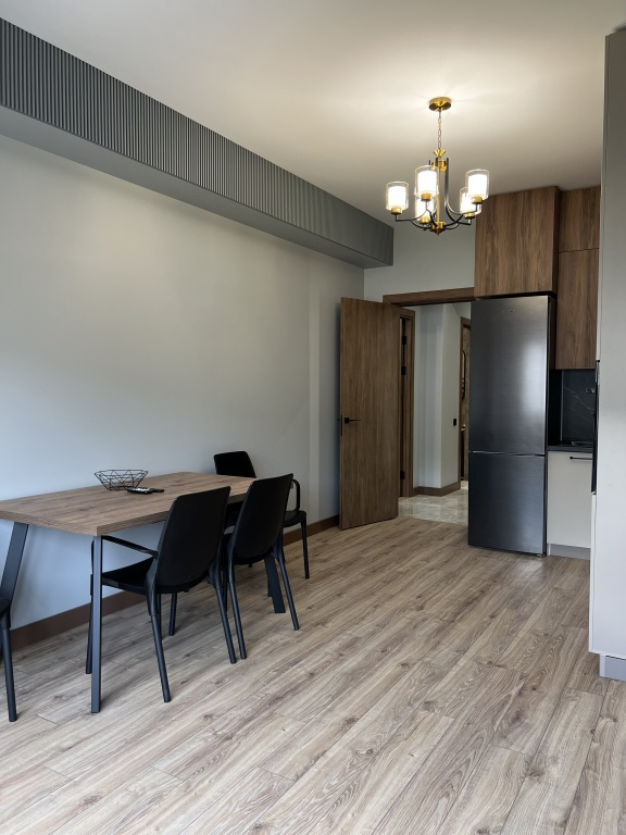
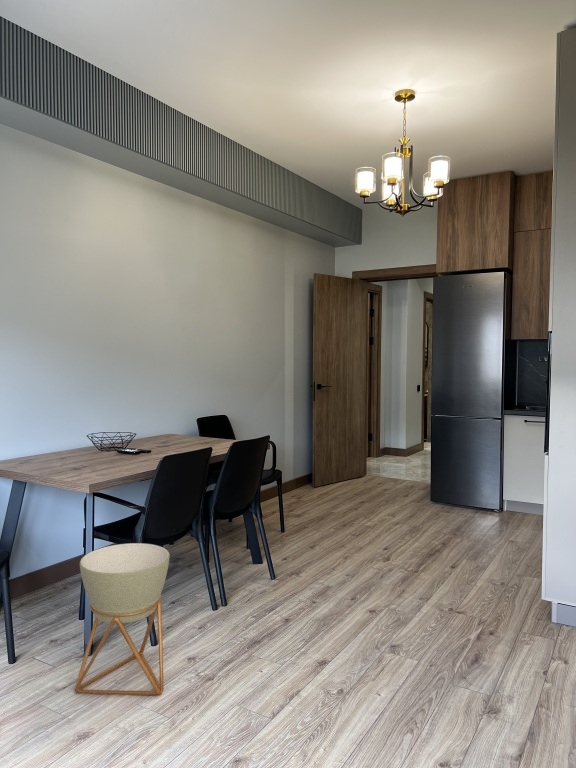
+ planter (126, 618)
